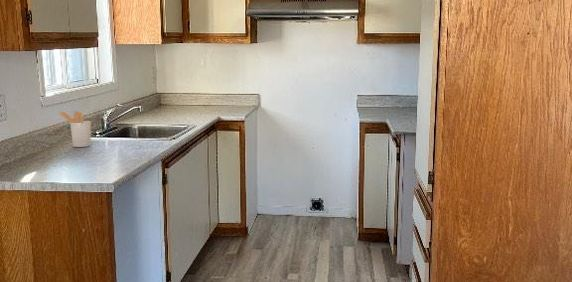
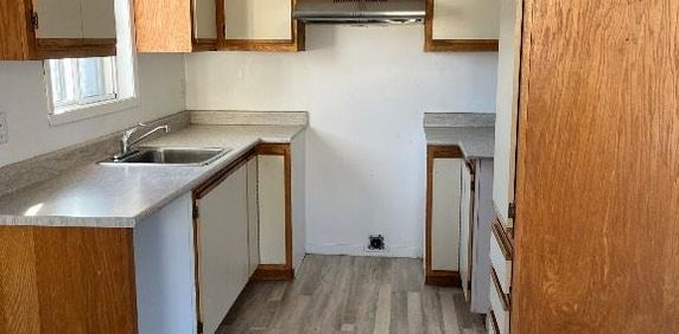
- utensil holder (75, 128)
